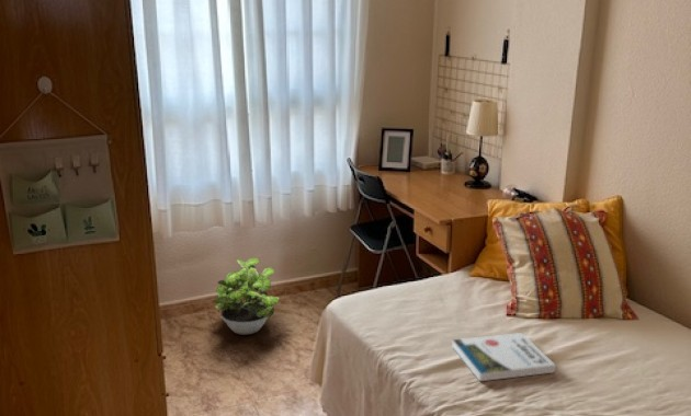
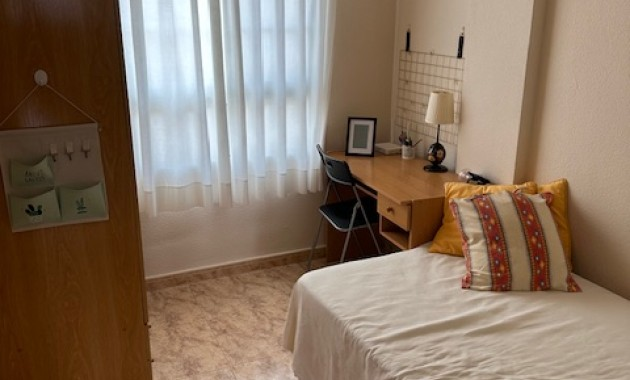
- book (501, 355)
- potted plant (242, 296)
